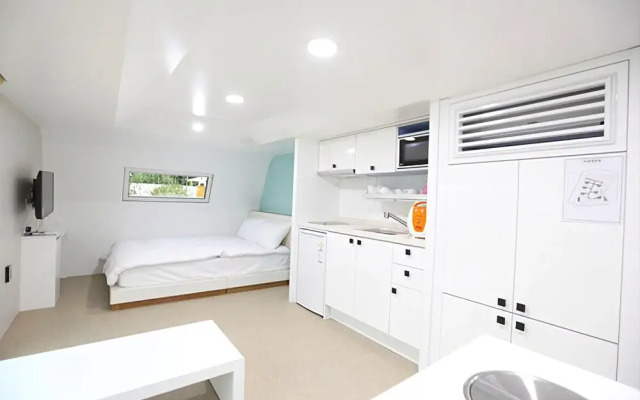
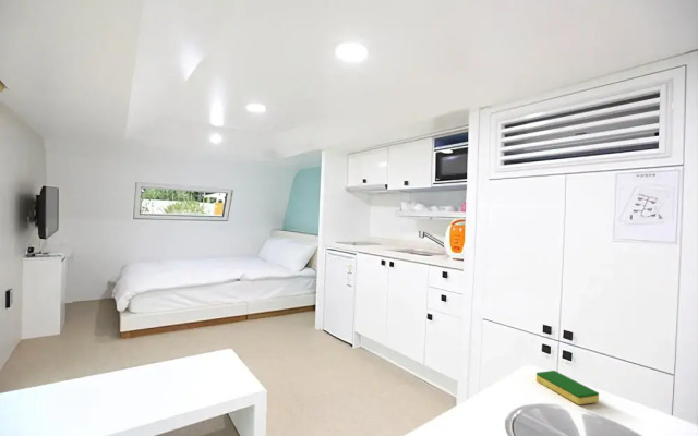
+ dish sponge (565, 386)
